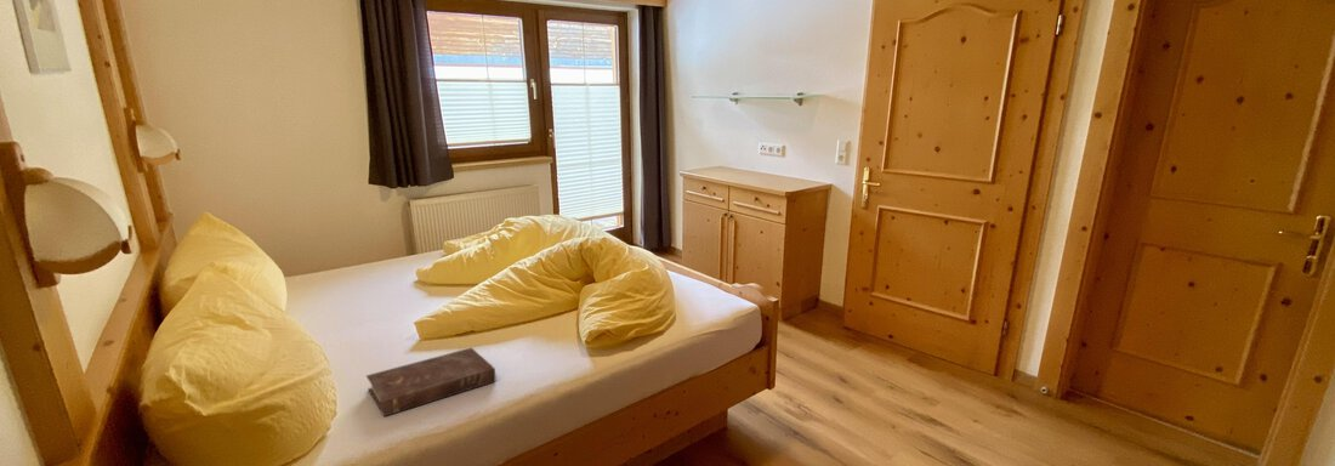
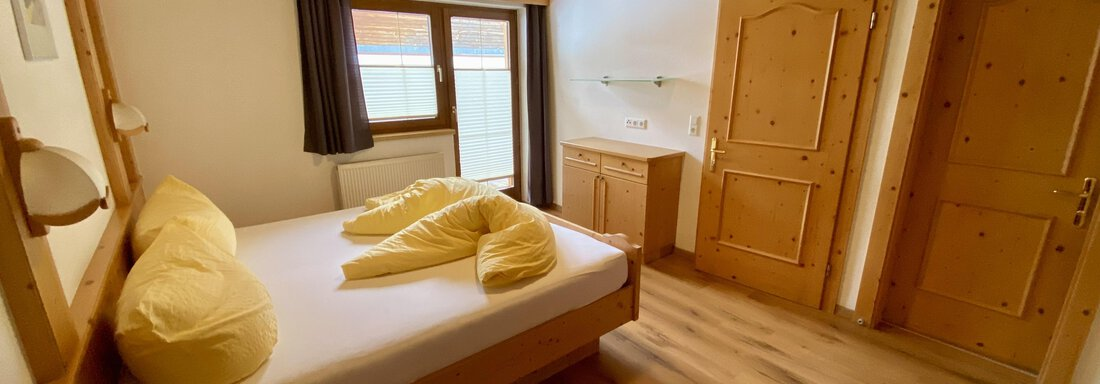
- book (432, 379)
